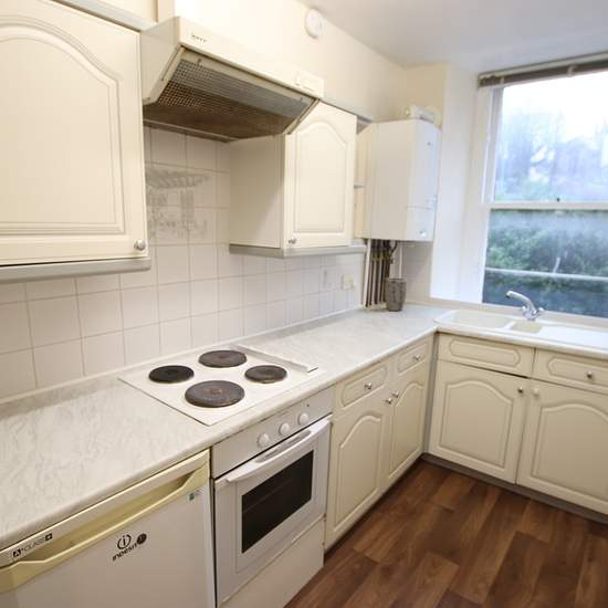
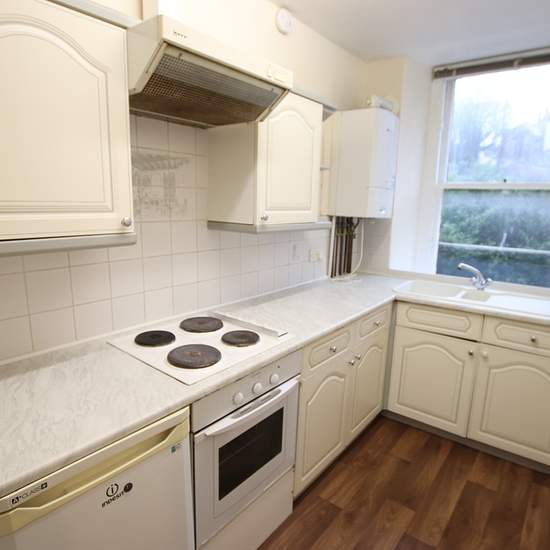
- plant pot (395, 294)
